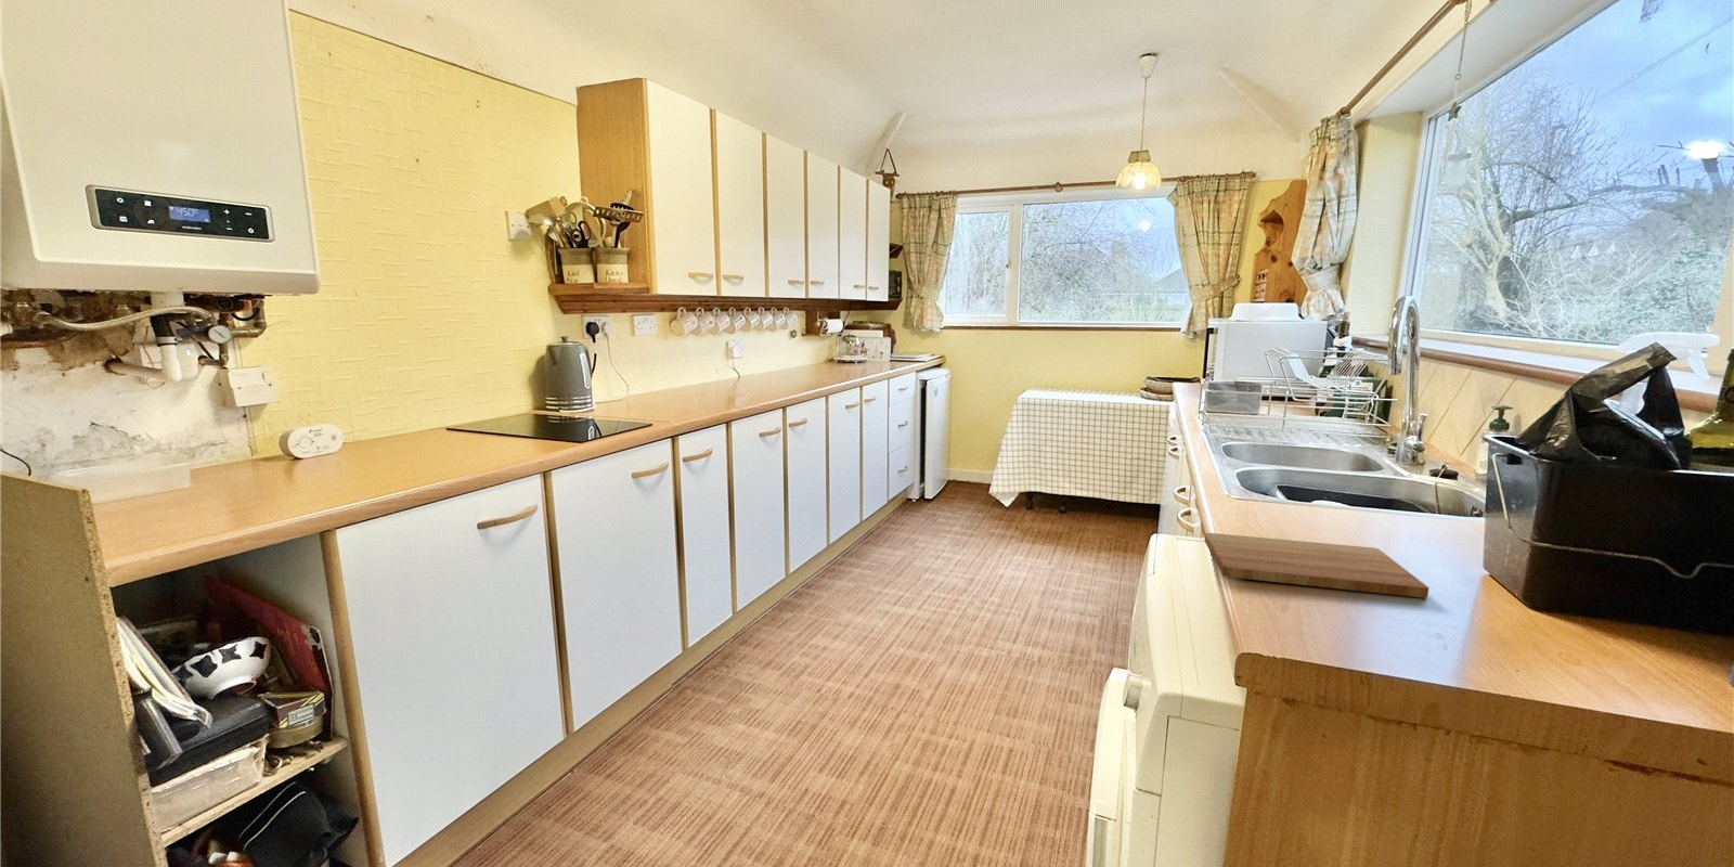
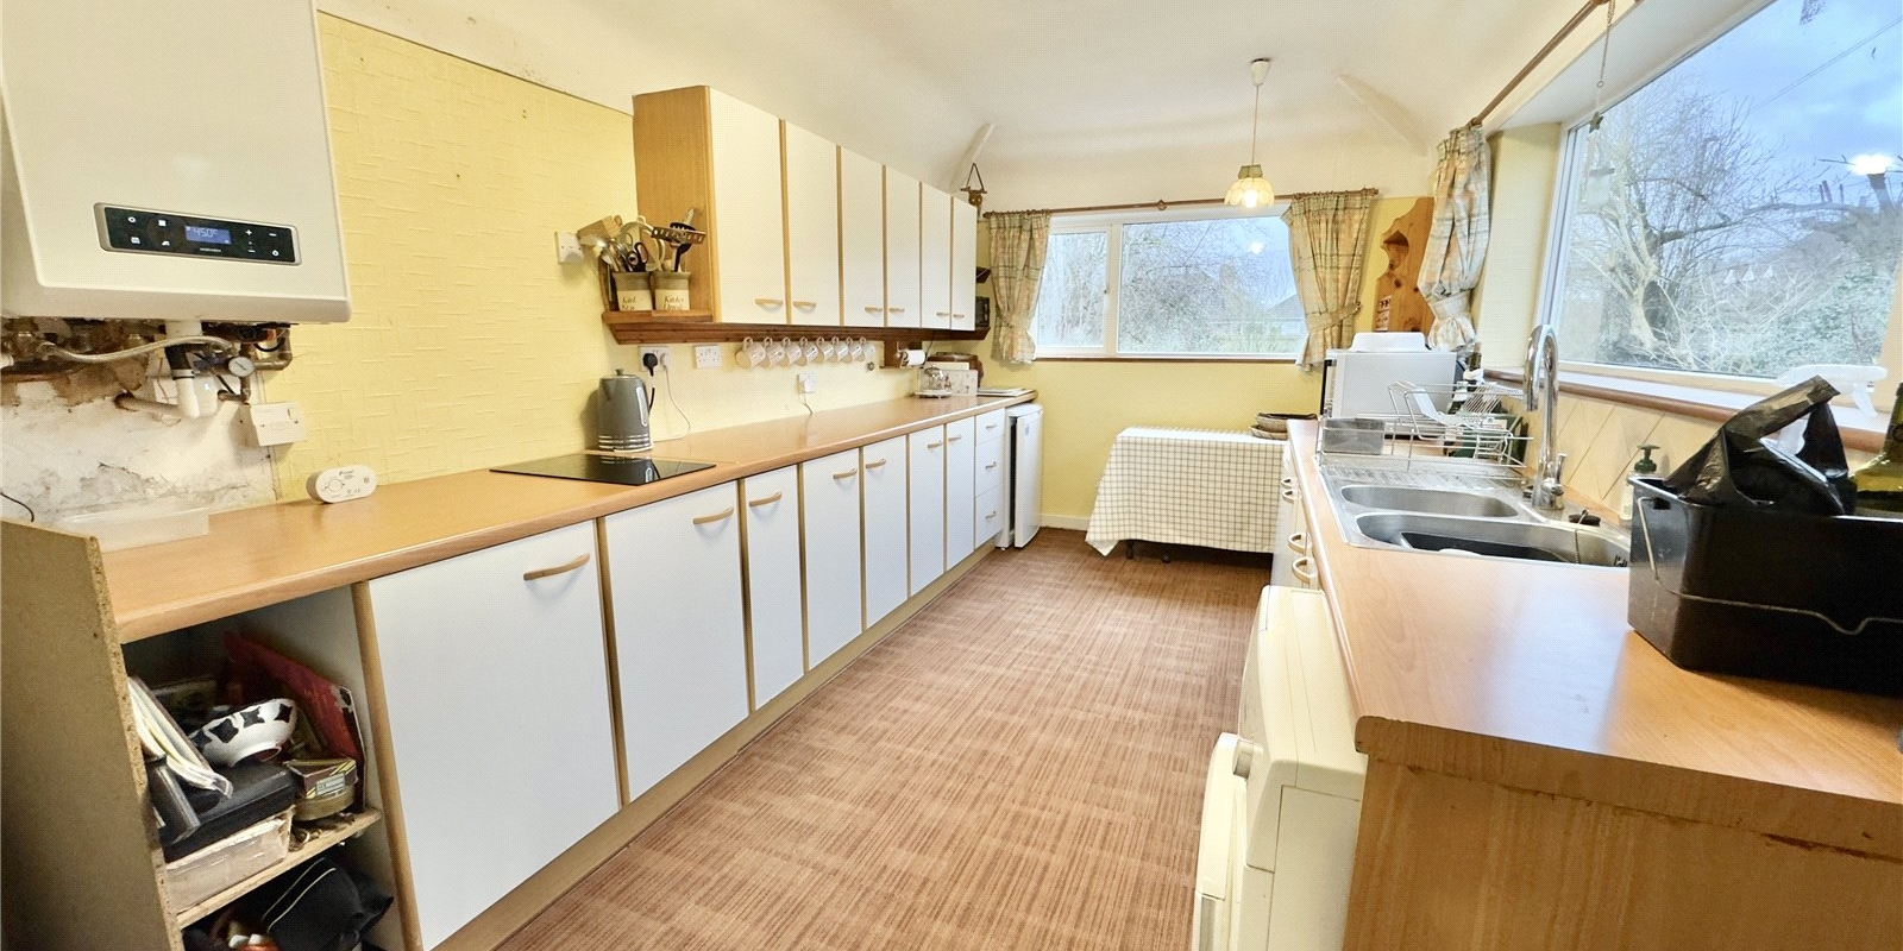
- cutting board (1304, 562)
